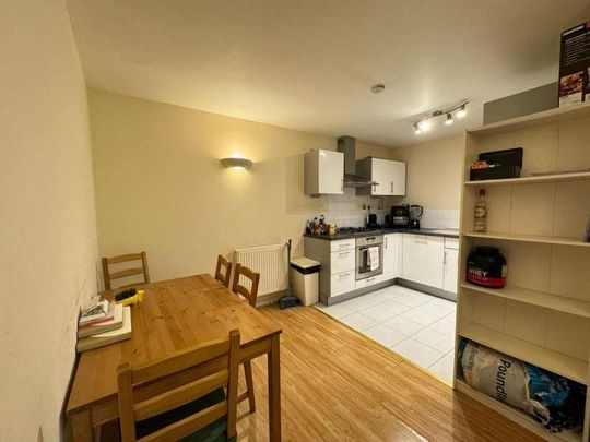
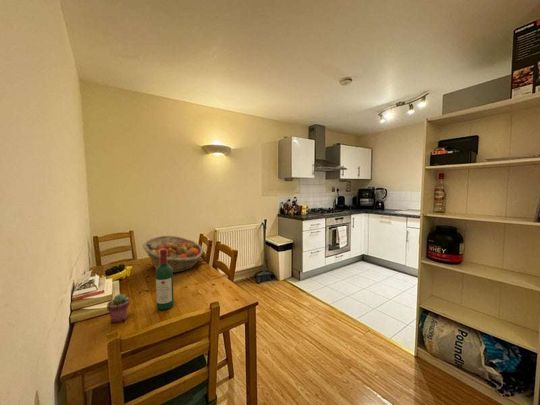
+ potted succulent (118, 306)
+ fruit basket (175, 252)
+ wine bottle (164, 278)
